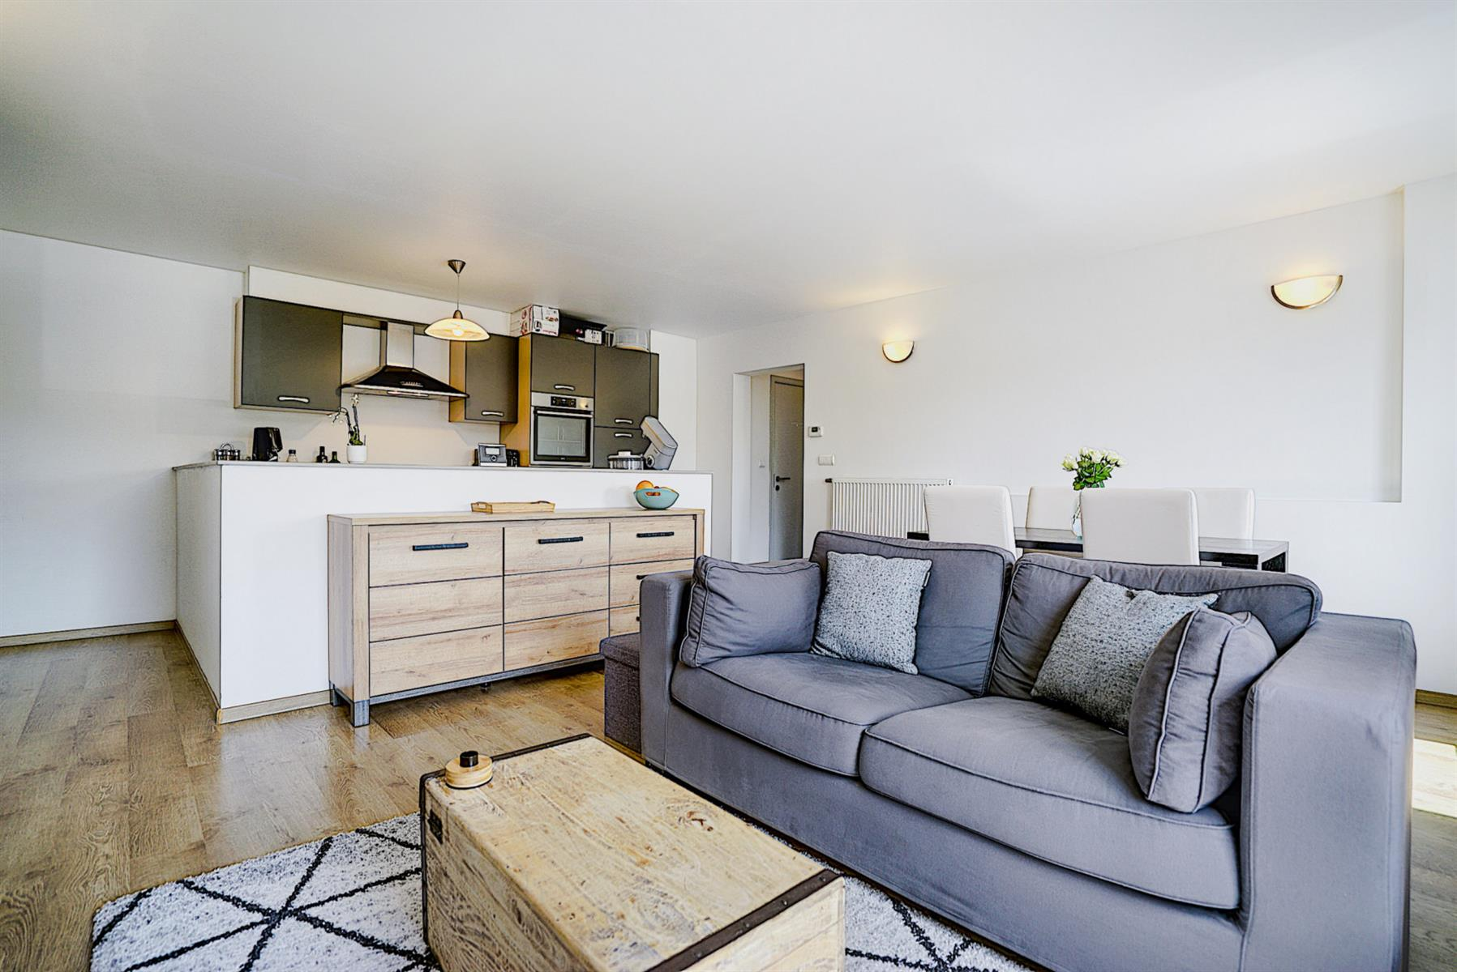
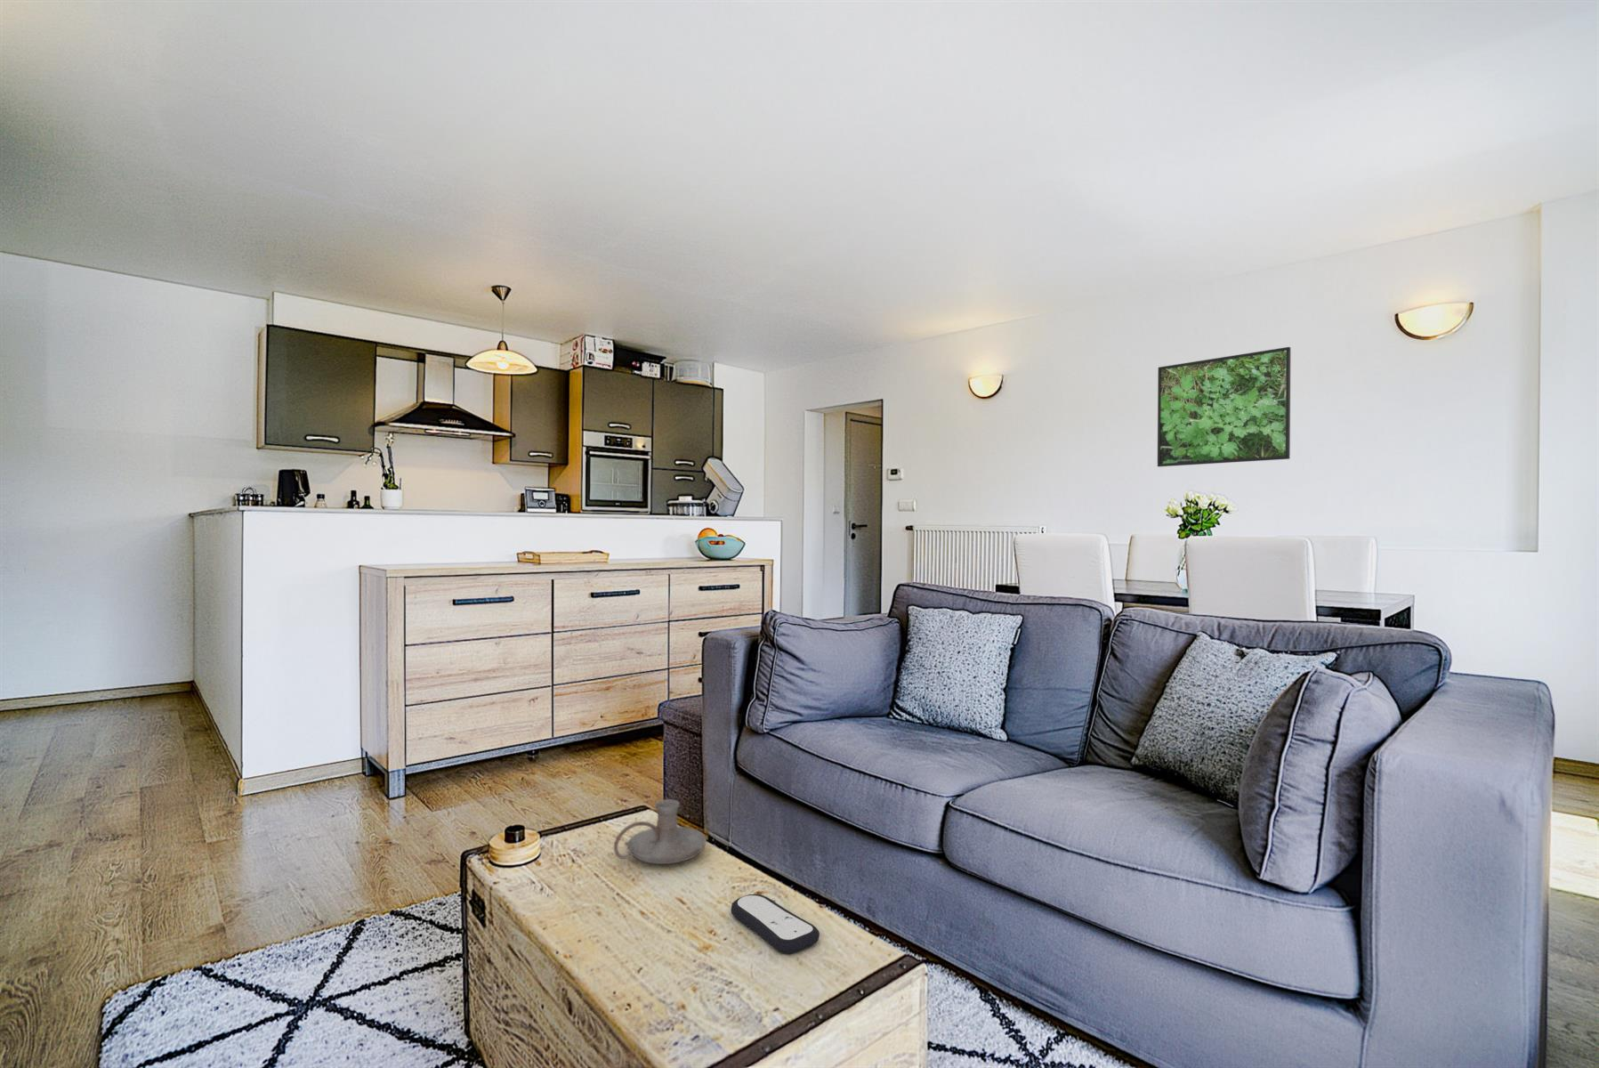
+ candle holder (659, 831)
+ remote control (771, 920)
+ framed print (1220, 410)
